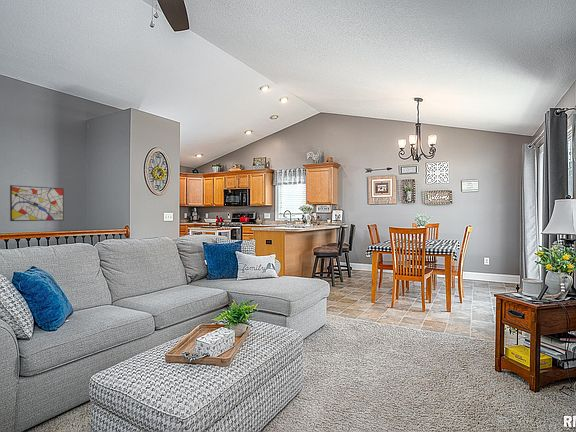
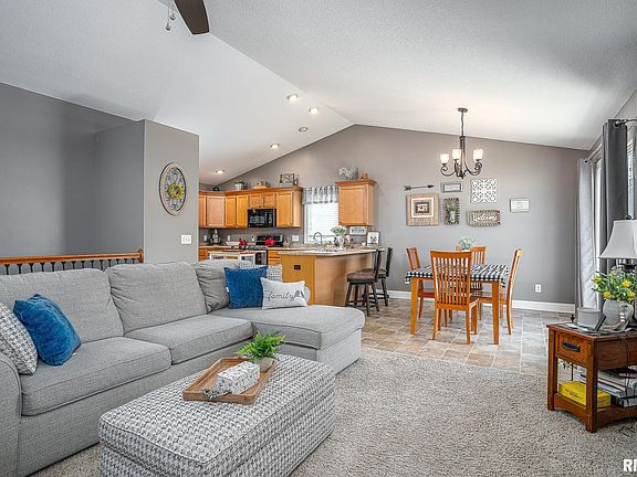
- wall art (38, 203)
